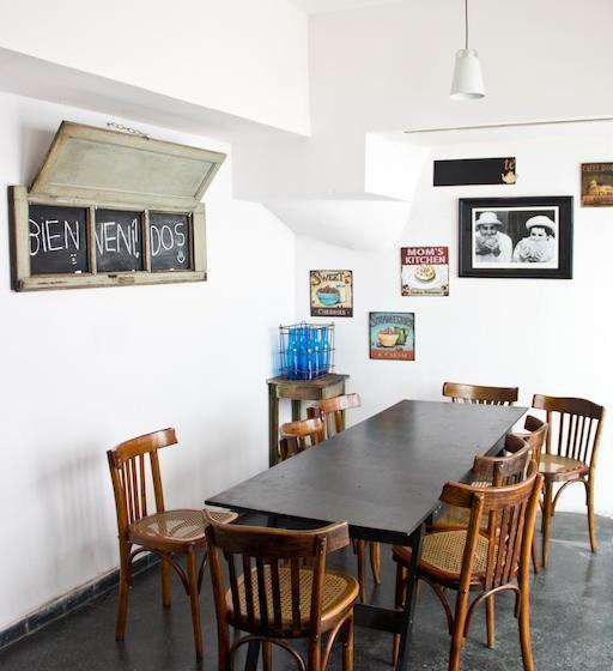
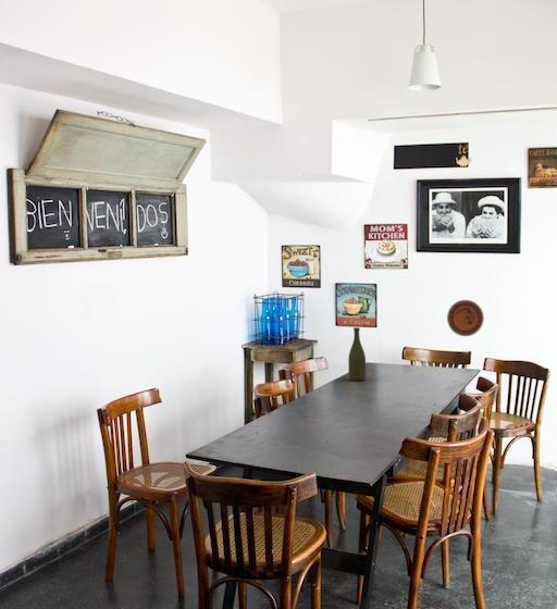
+ bottle (357, 353)
+ decorative plate (465, 318)
